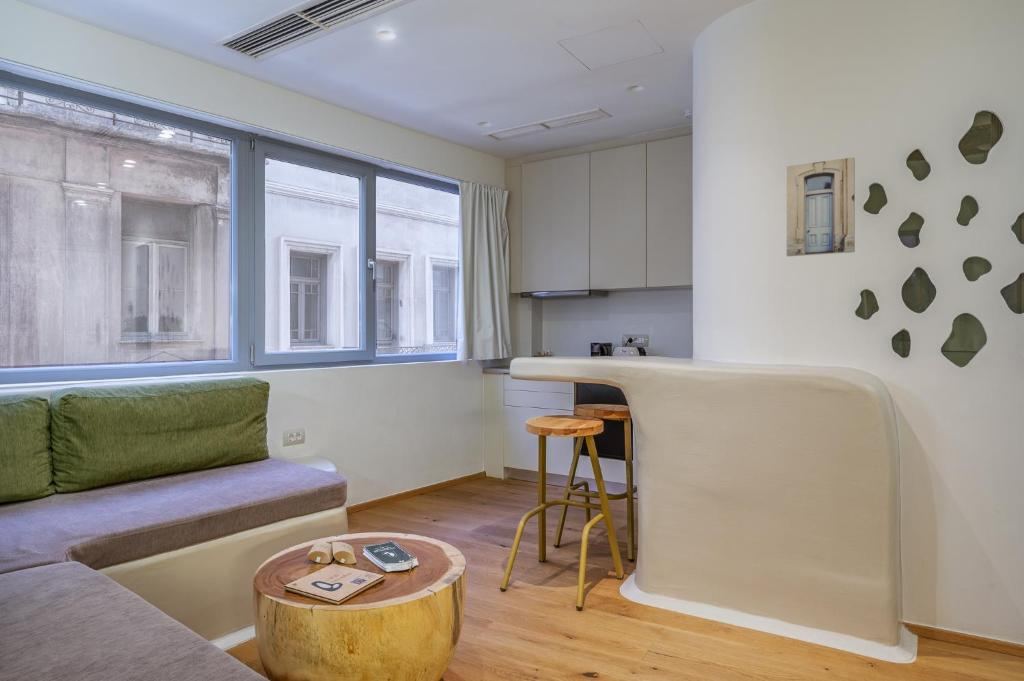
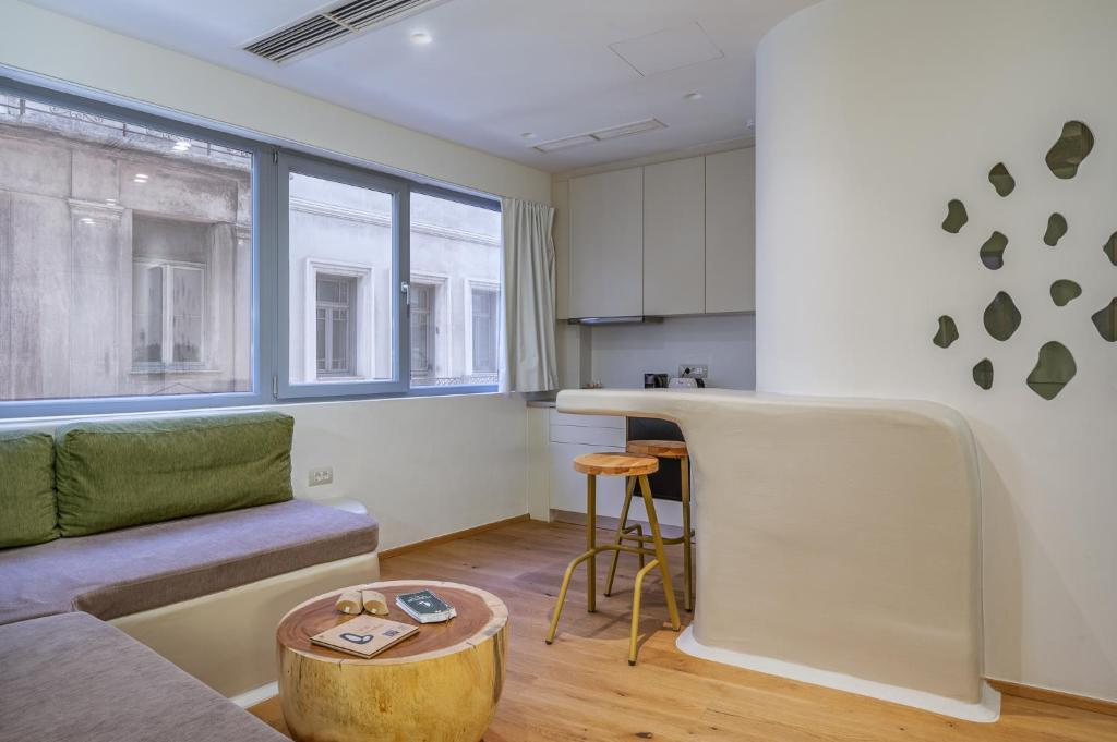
- wall art (820, 208)
